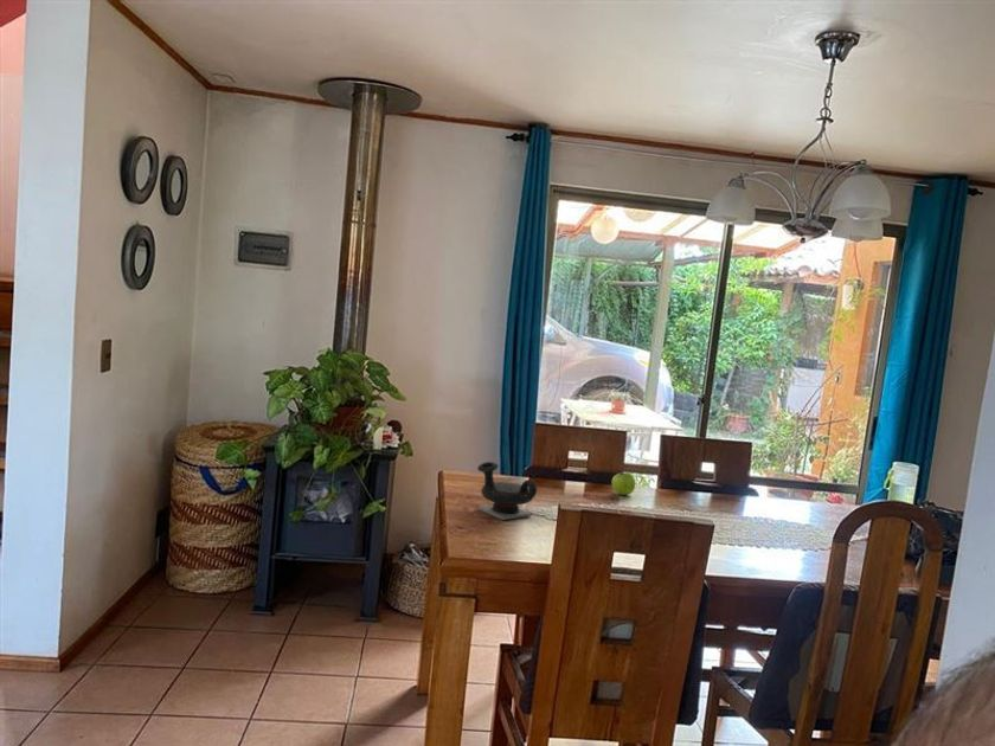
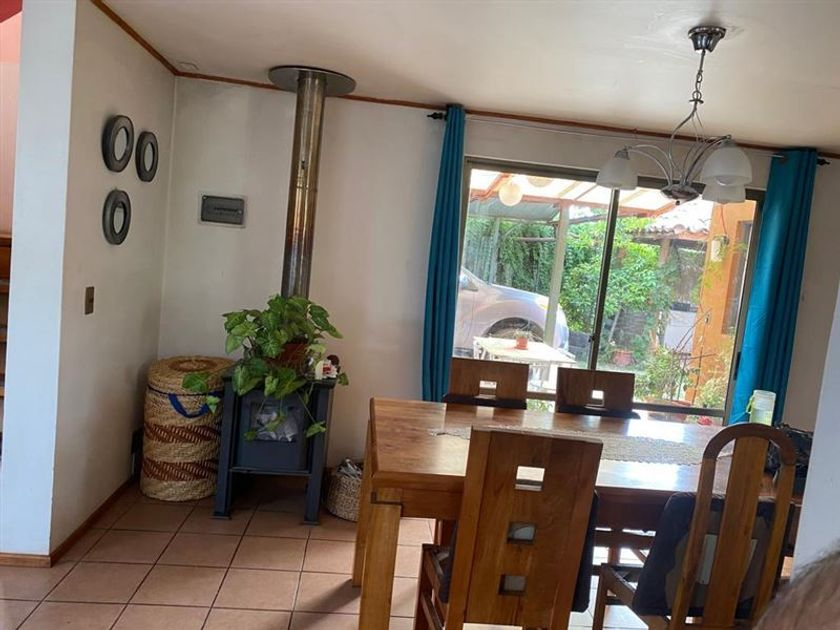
- teapot (507, 489)
- fruit (623, 483)
